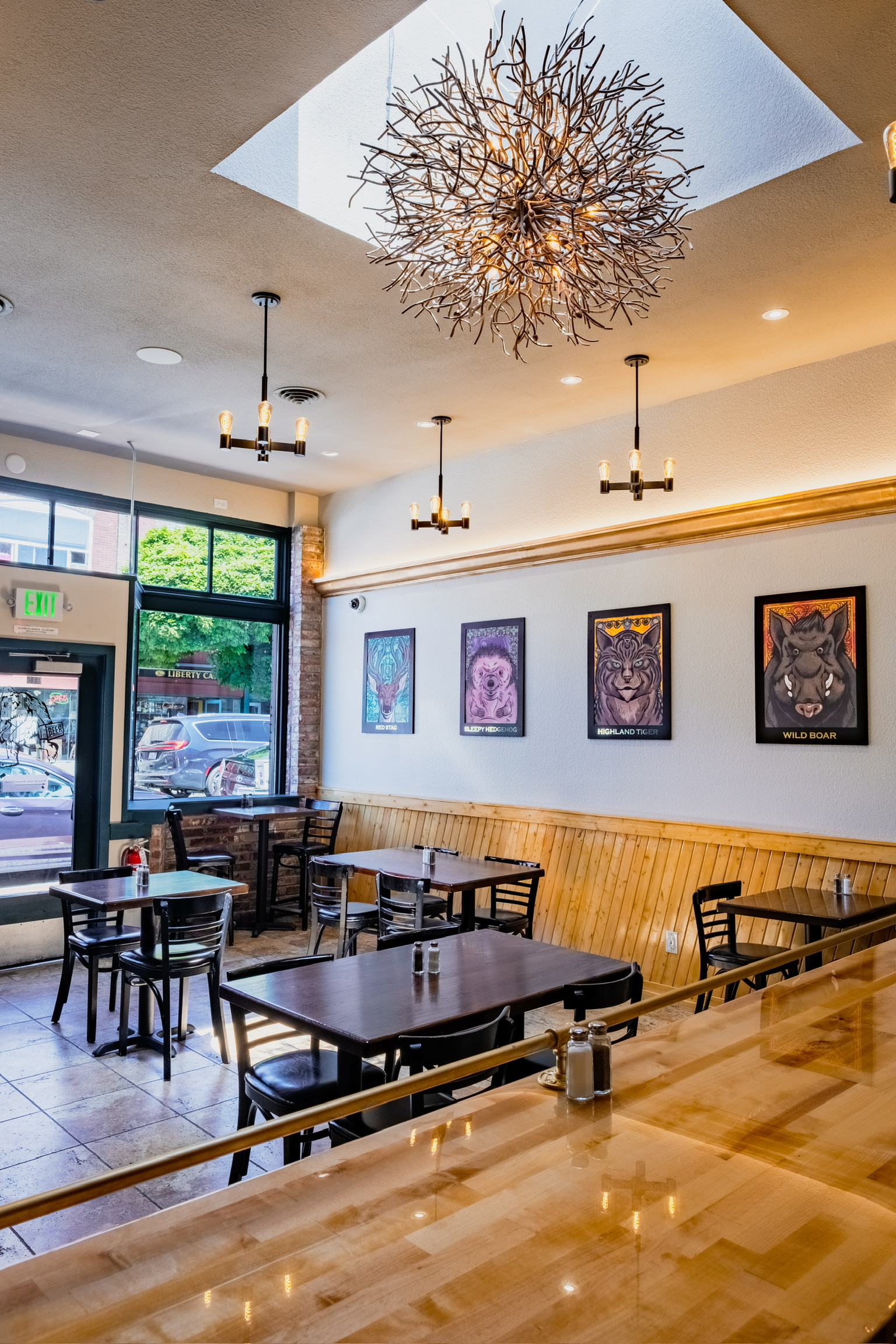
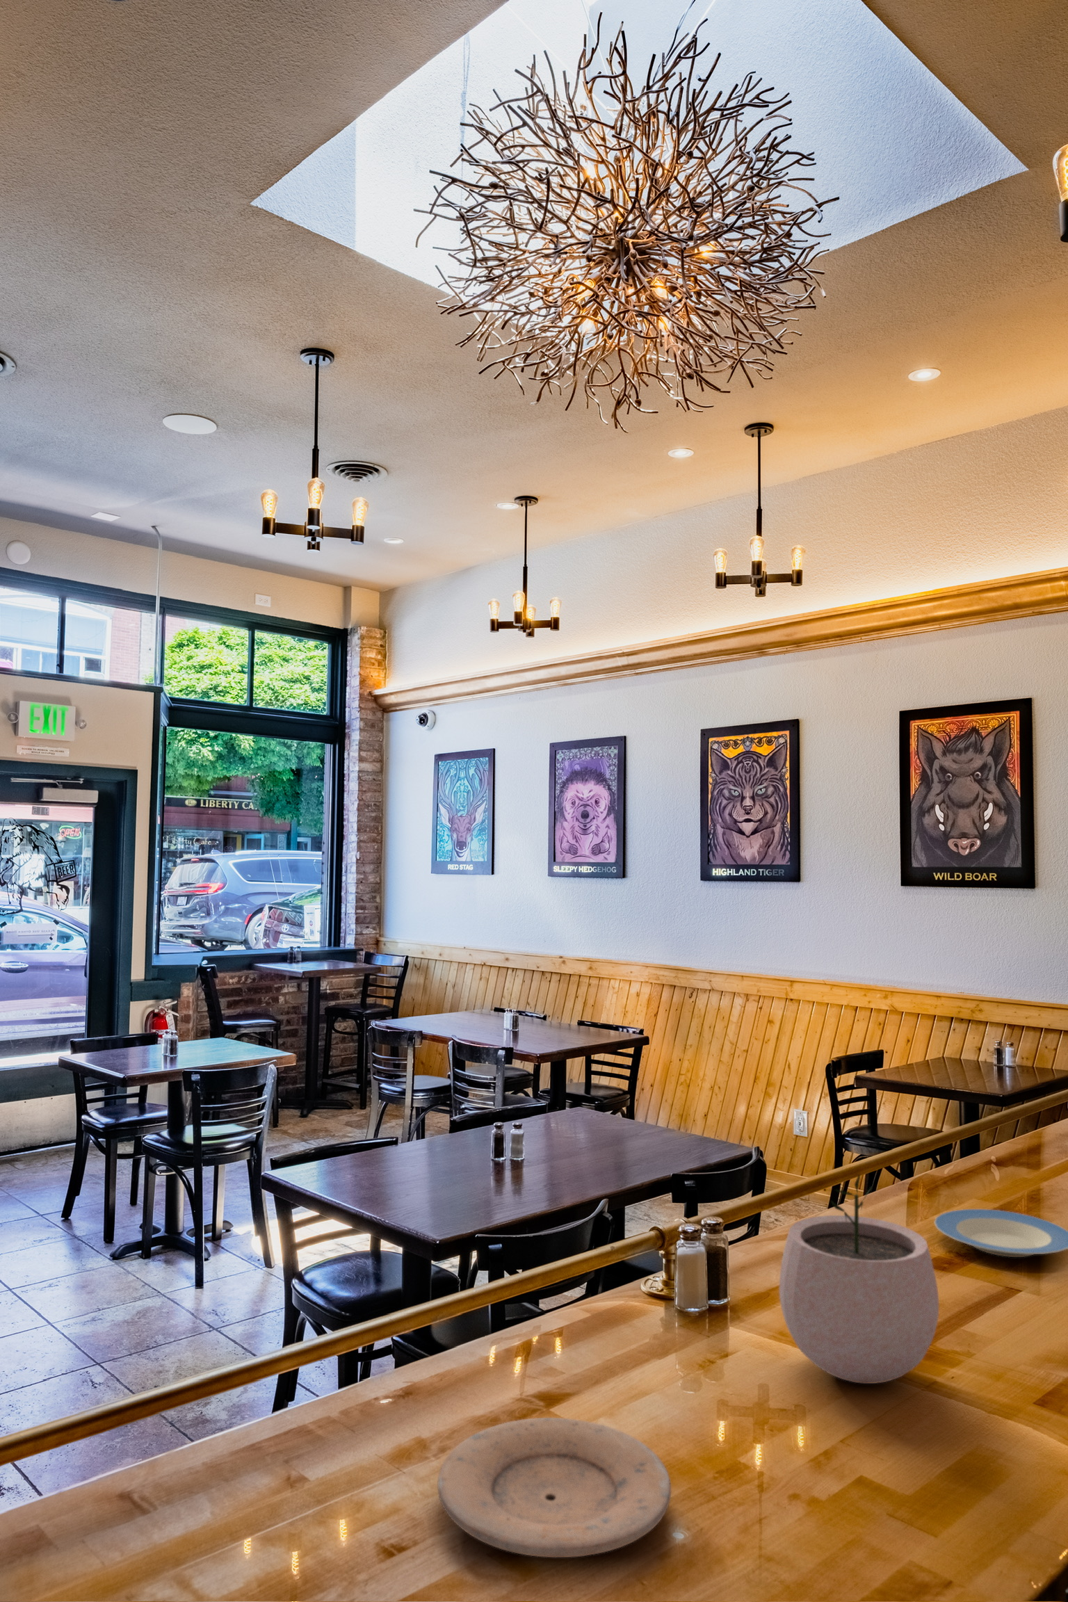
+ plate (553, 1490)
+ plate (1002, 1237)
+ plant pot (857, 1274)
